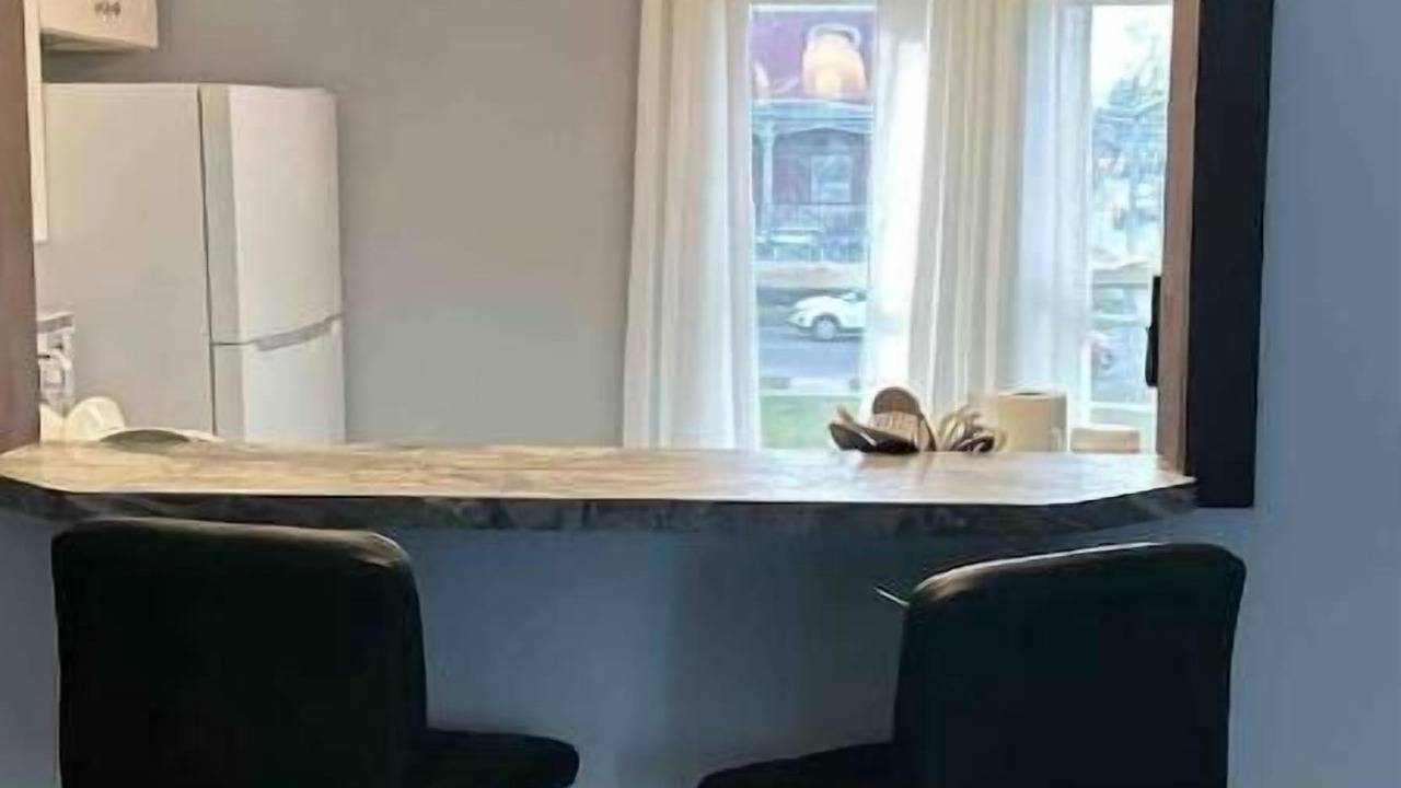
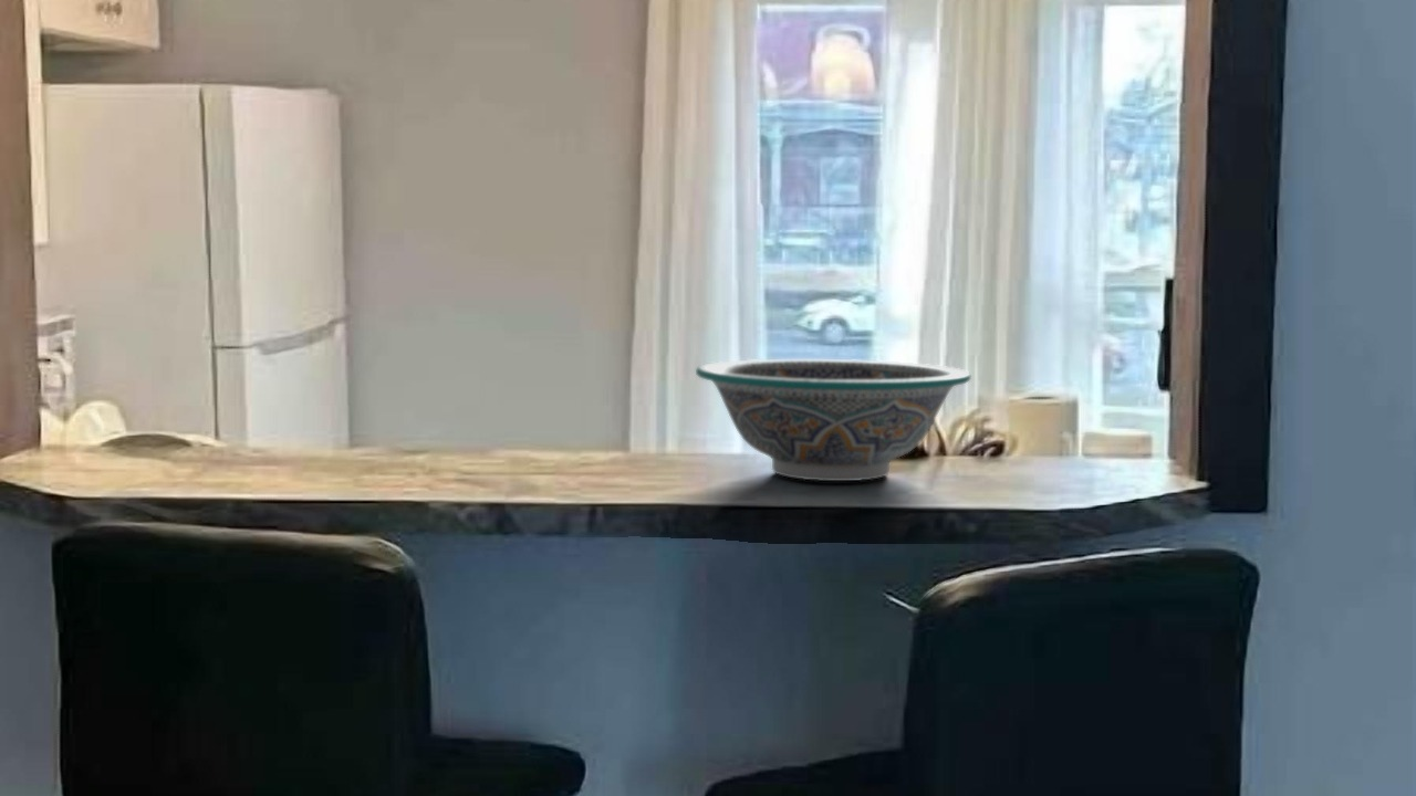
+ bowl (832, 420)
